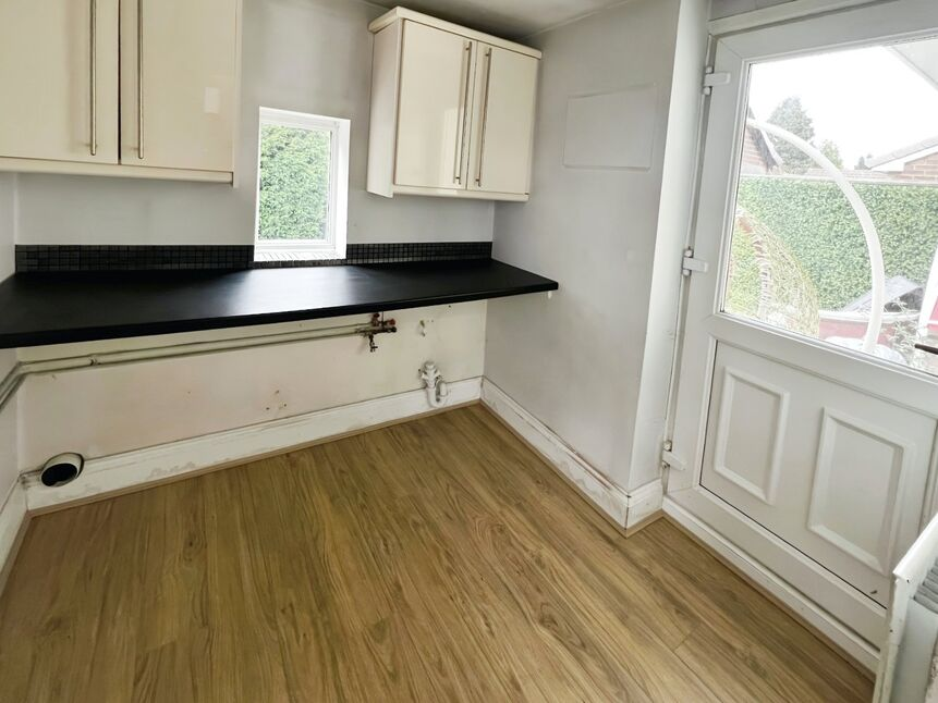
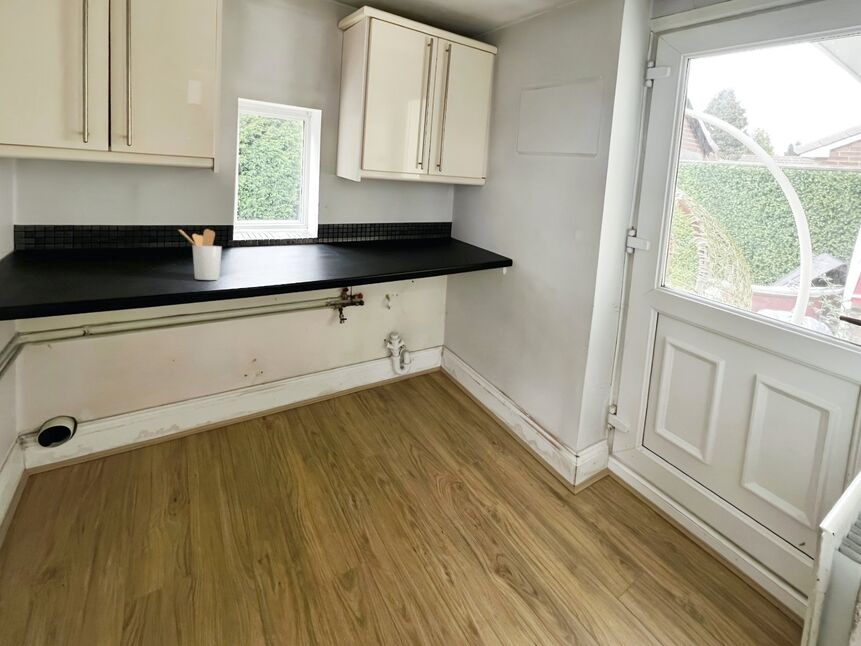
+ utensil holder (199, 253)
